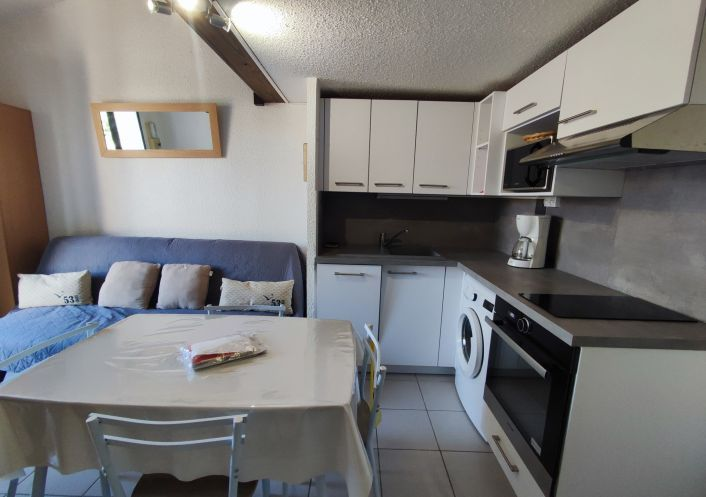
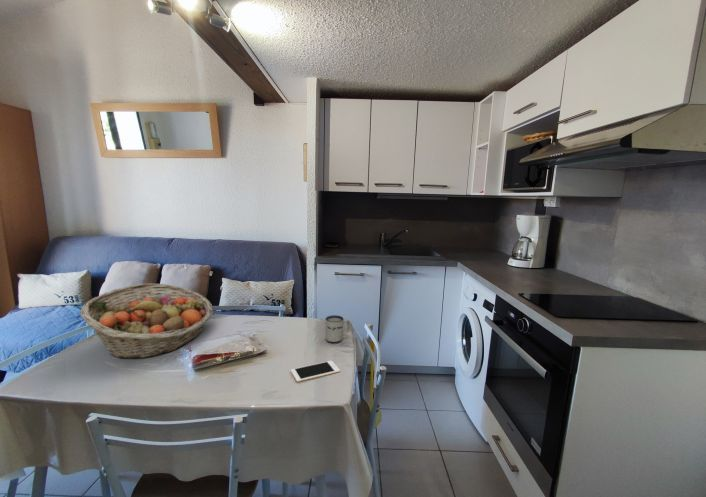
+ mug (337, 328)
+ fruit basket (155, 316)
+ cell phone (315, 370)
